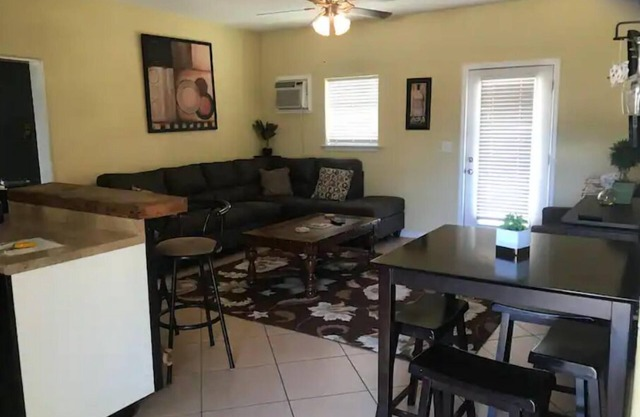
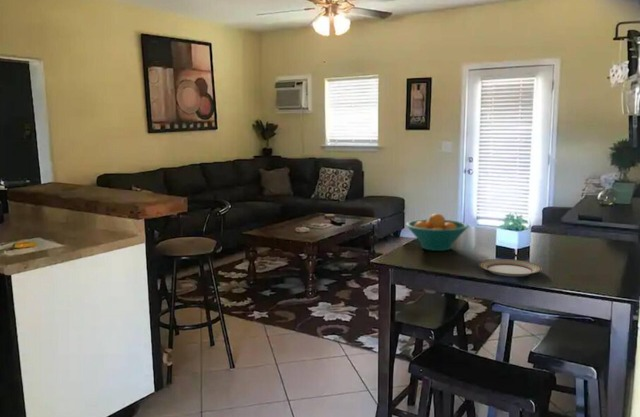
+ plate (509, 268)
+ fruit bowl (436, 230)
